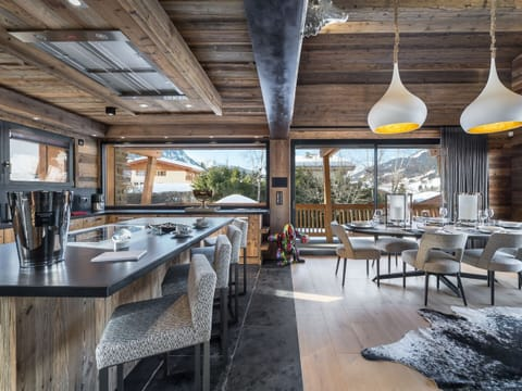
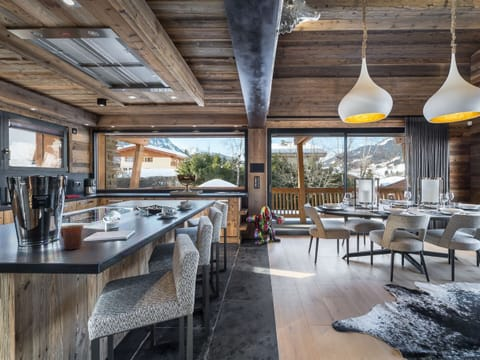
+ mug (70, 236)
